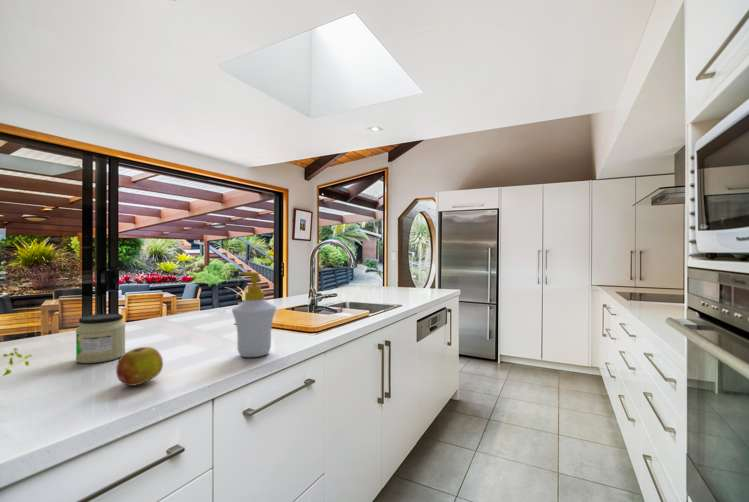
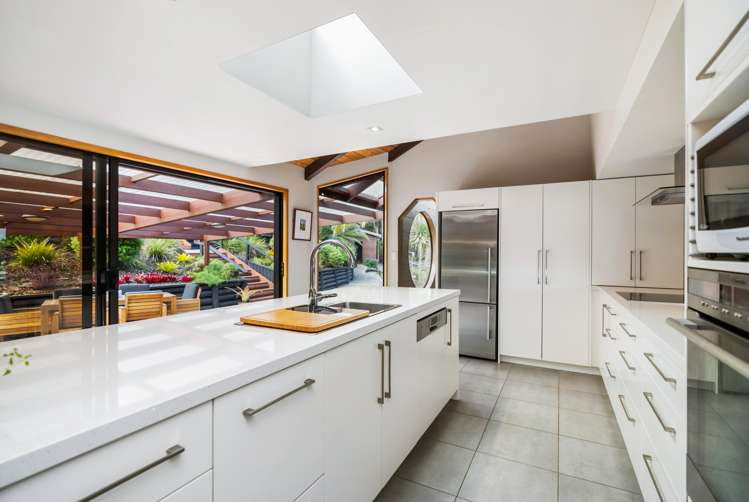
- fruit (140, 365)
- jar (101, 337)
- soap bottle (254, 312)
